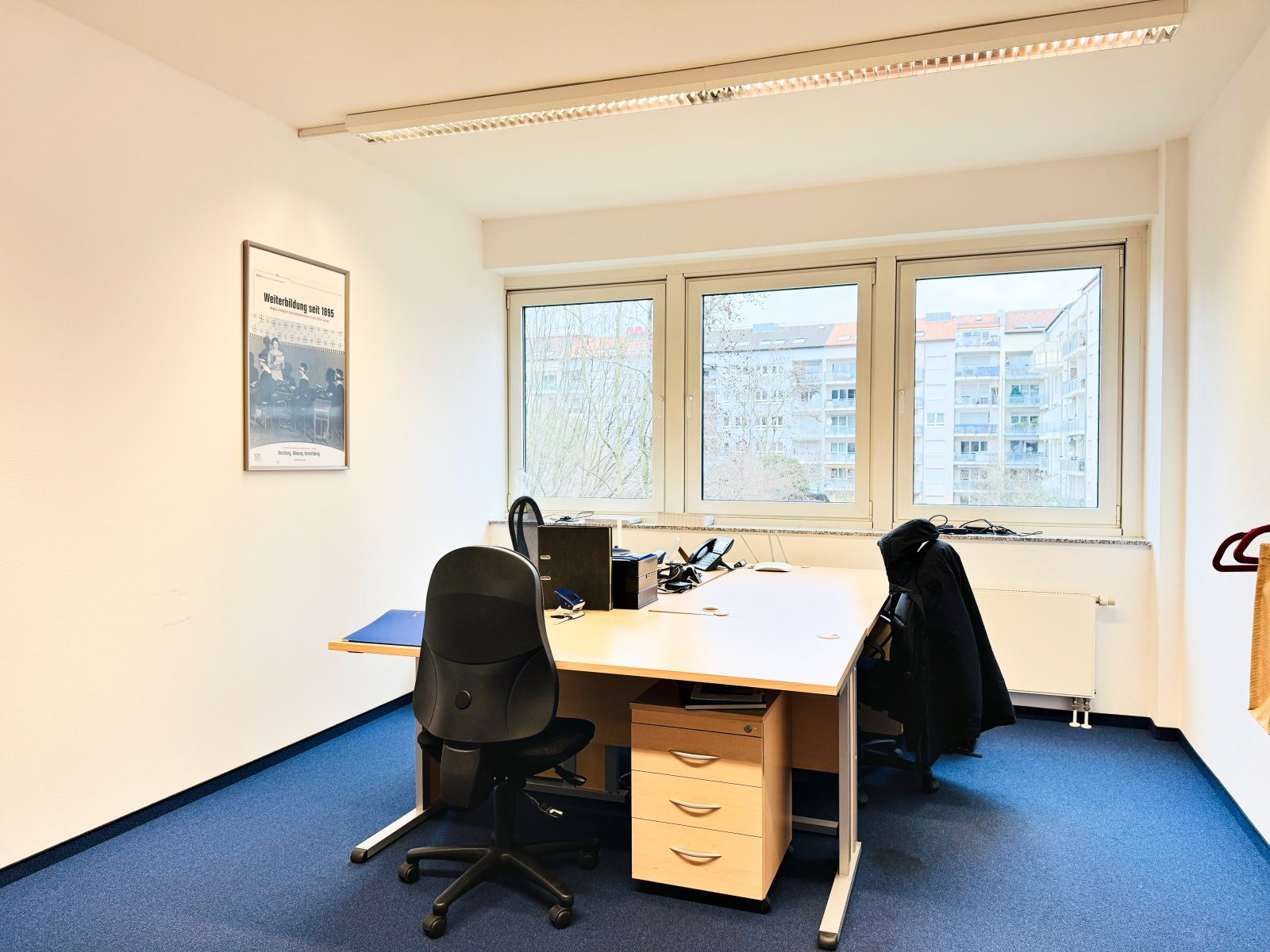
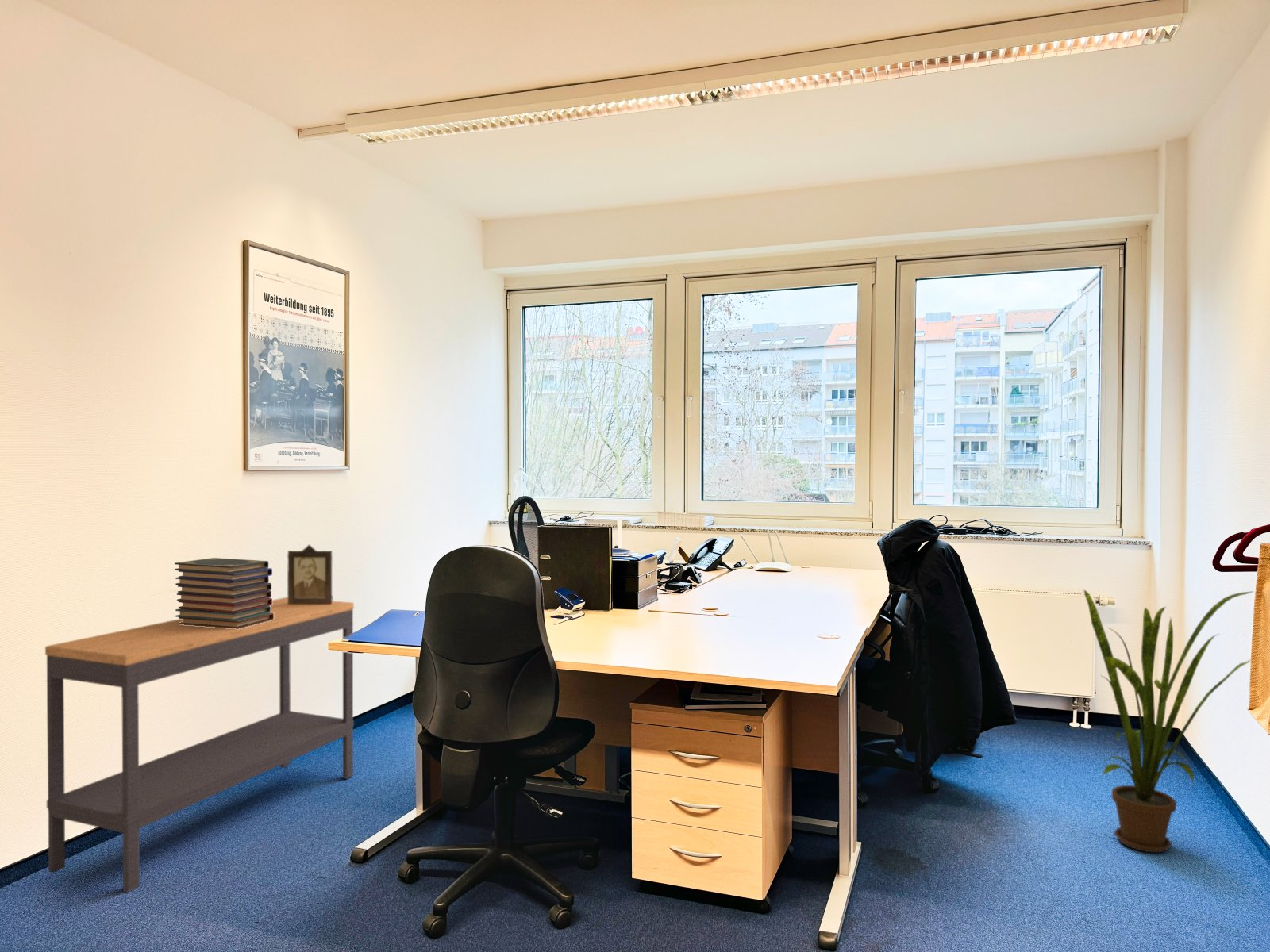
+ console table (227, 732)
+ photo frame (313, 572)
+ house plant (1159, 714)
+ book stack (223, 591)
